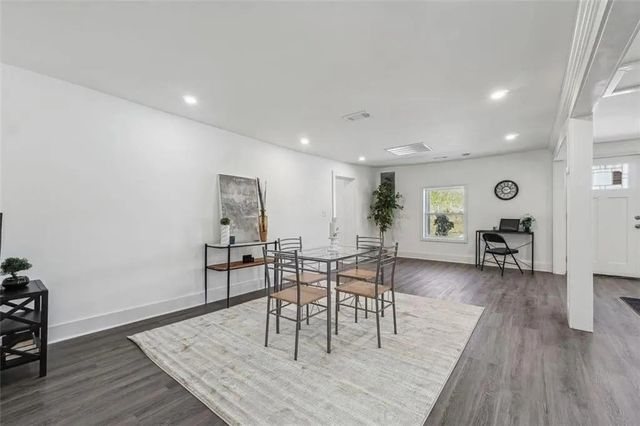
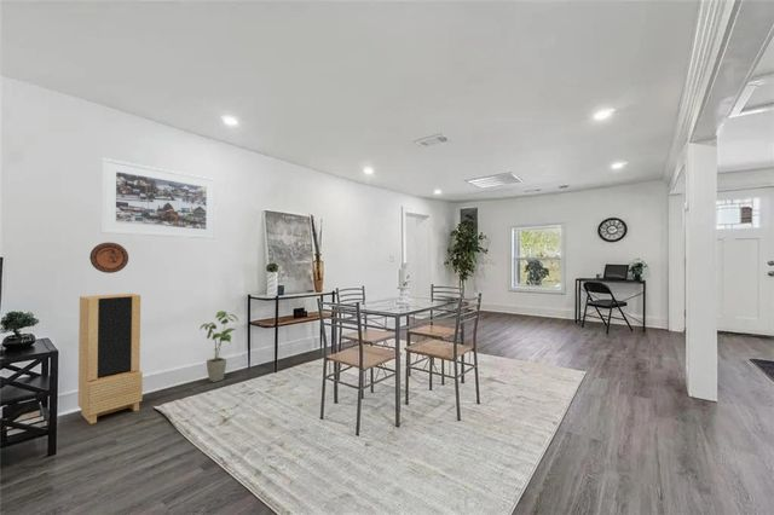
+ storage cabinet (111, 353)
+ decorative plate (109, 258)
+ house plant (220, 345)
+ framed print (164, 203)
